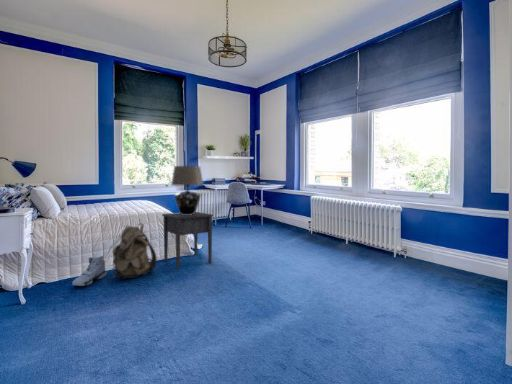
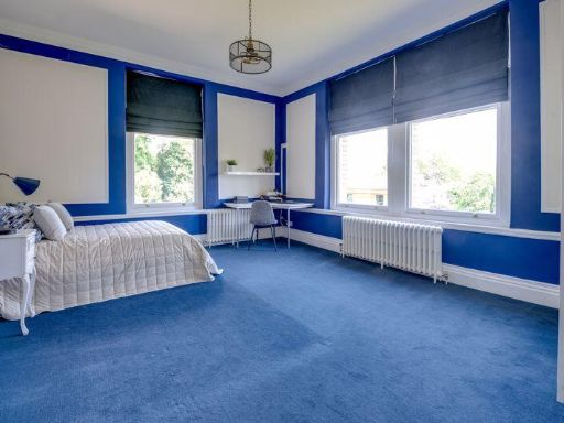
- table lamp (187, 190)
- sneaker (90, 270)
- nightstand (187, 234)
- backpack (133, 248)
